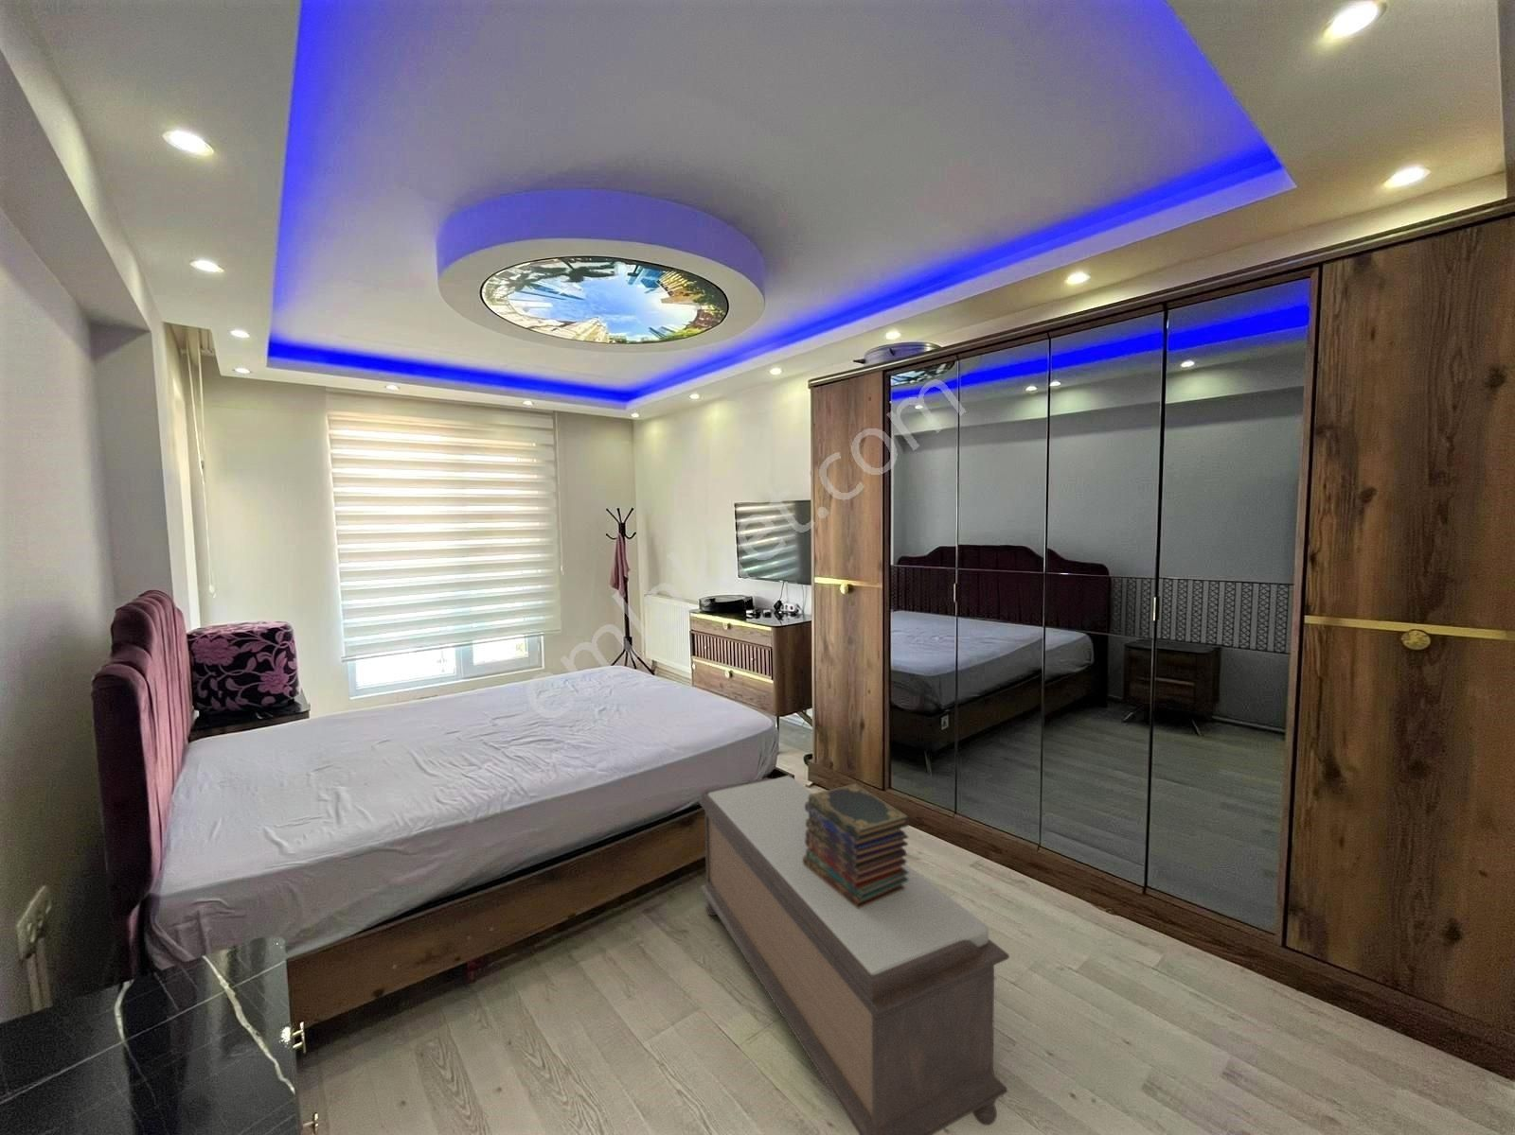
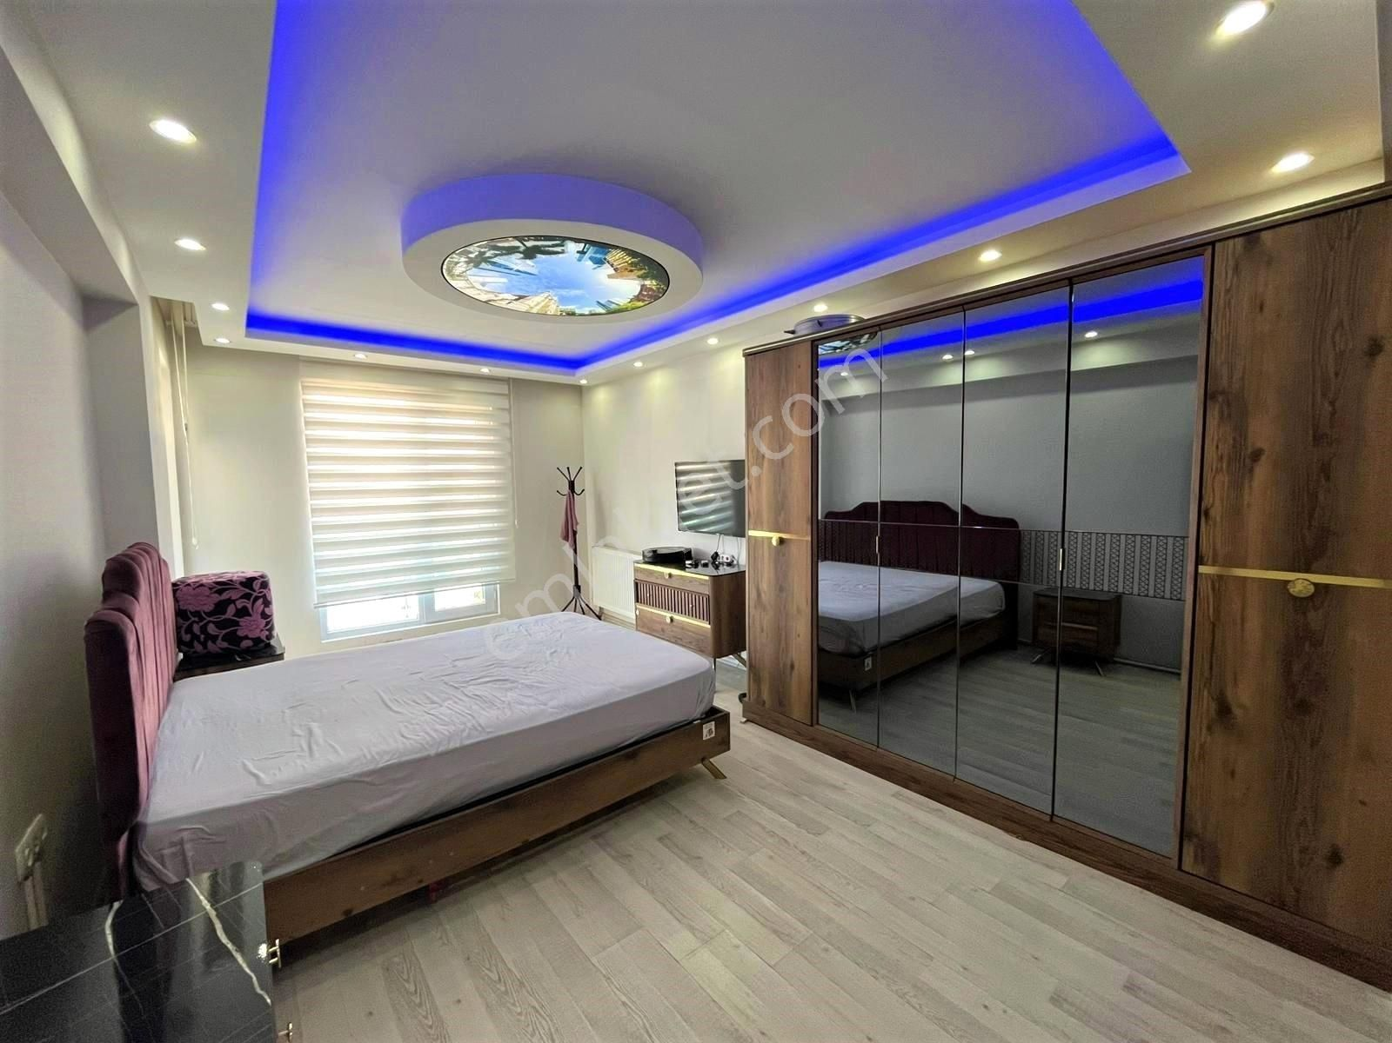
- book stack (855, 839)
- bench (818, 919)
